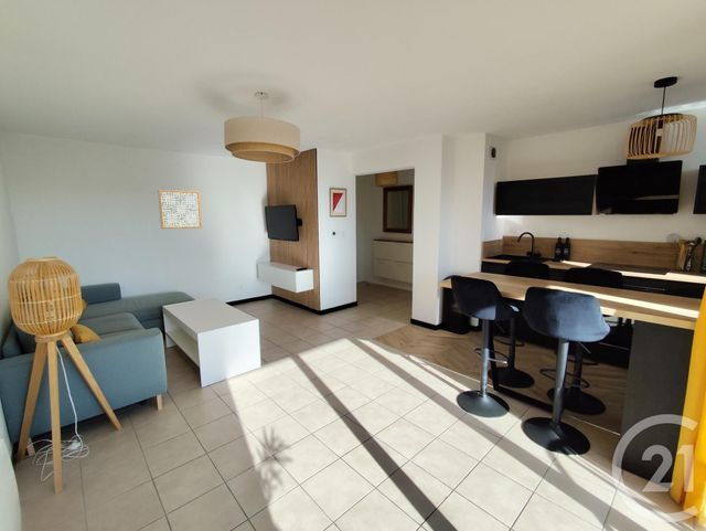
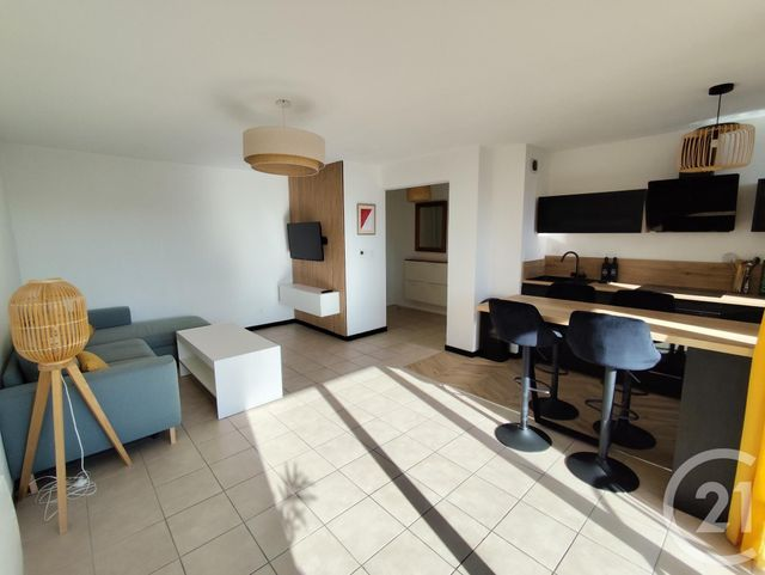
- wall art (181, 208)
